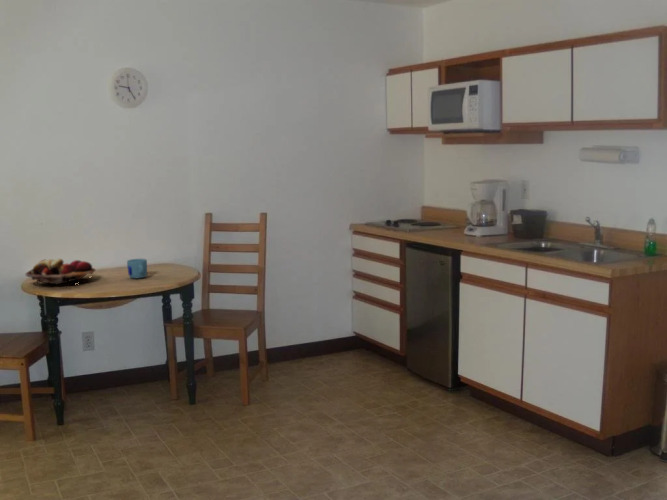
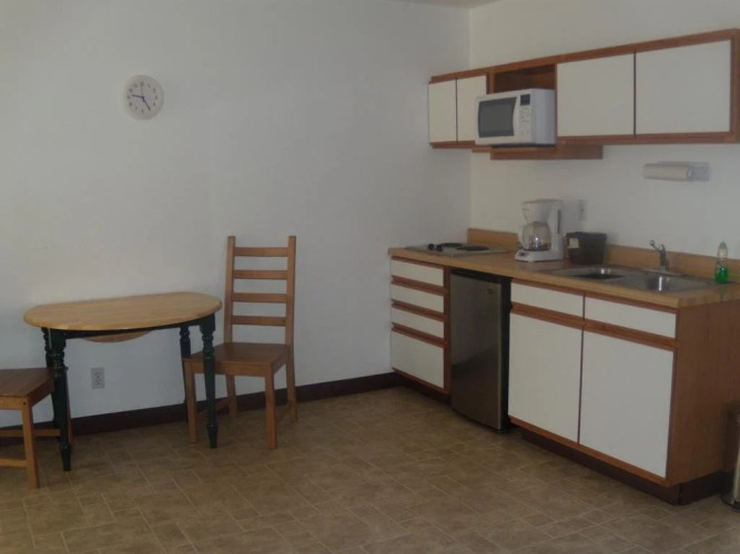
- mug (137, 269)
- fruit basket (60, 270)
